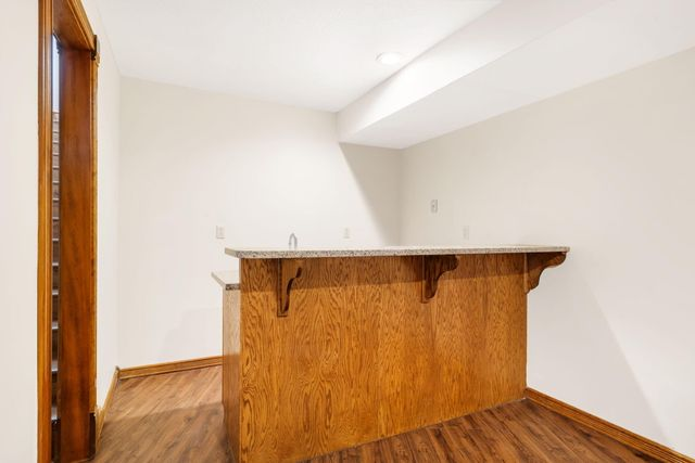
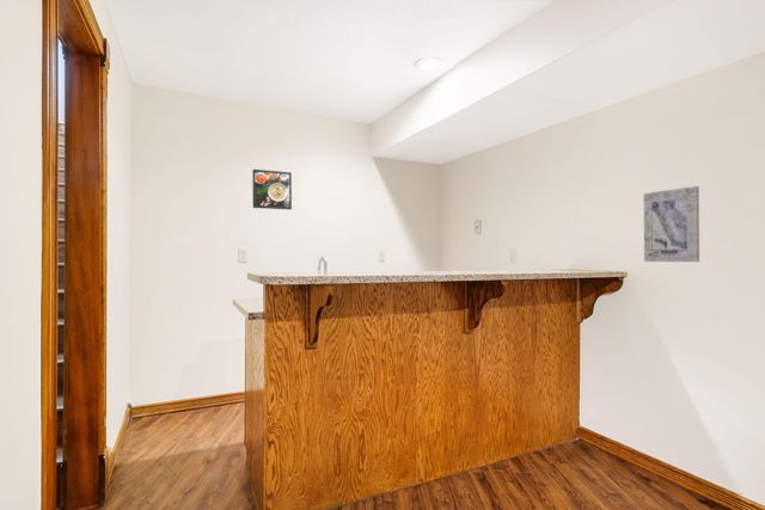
+ wall art (669, 226)
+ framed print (271, 189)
